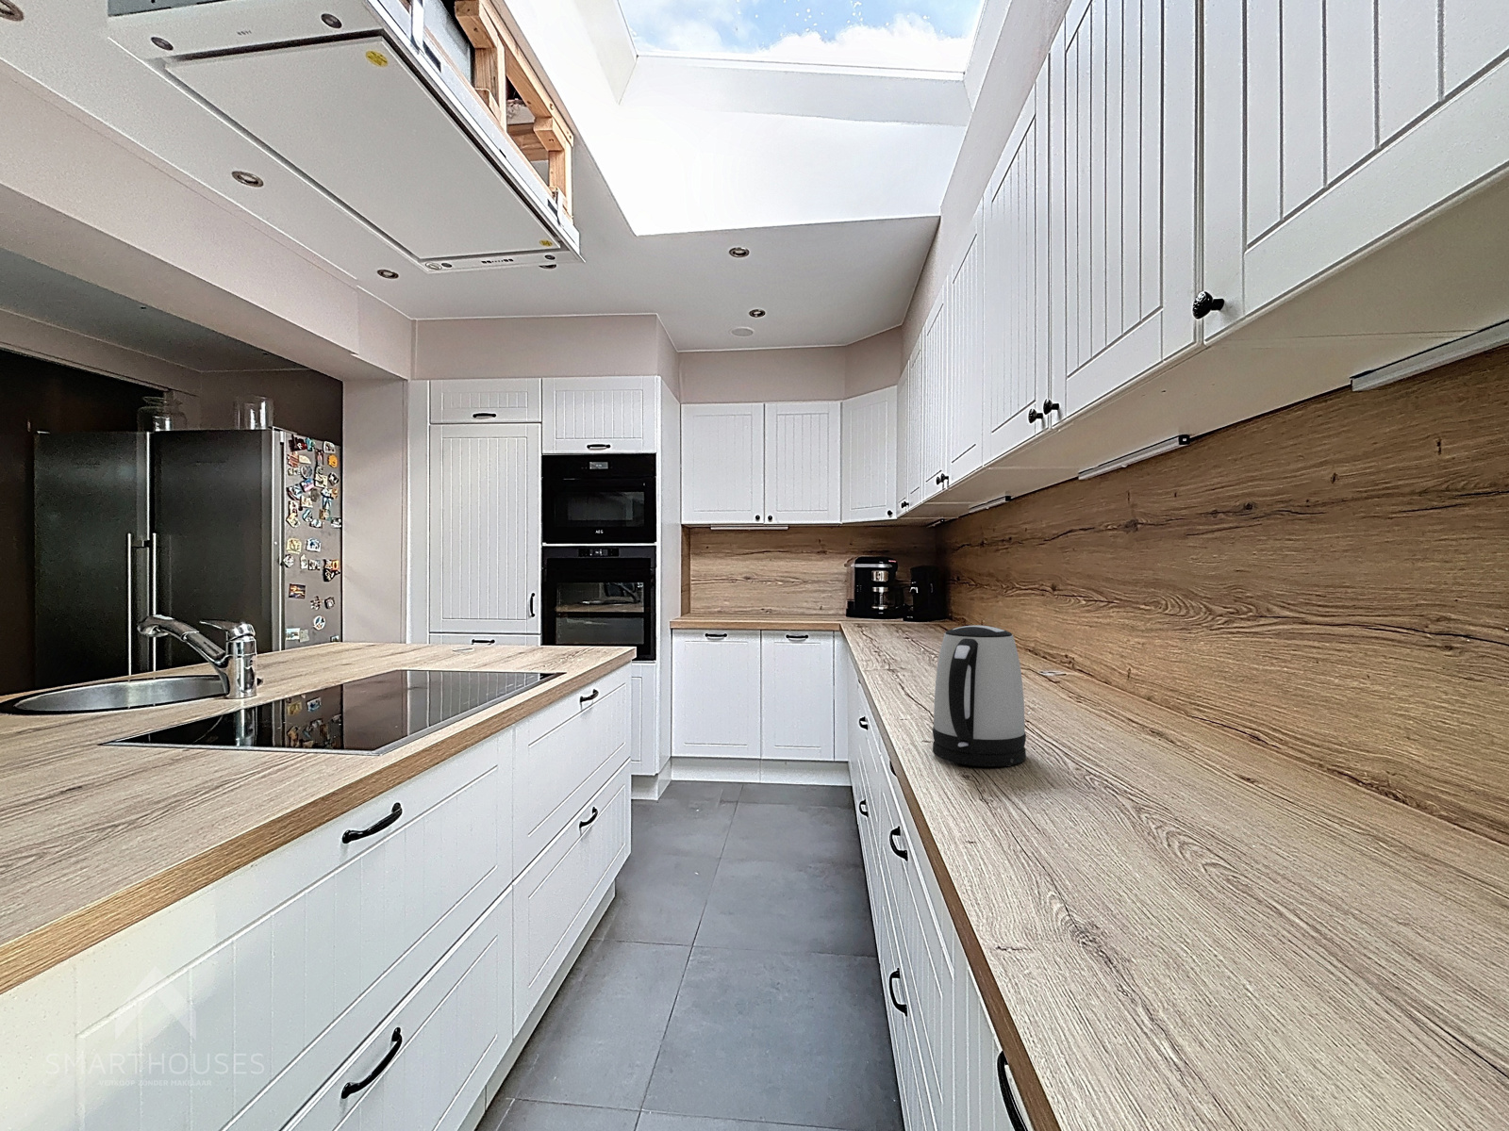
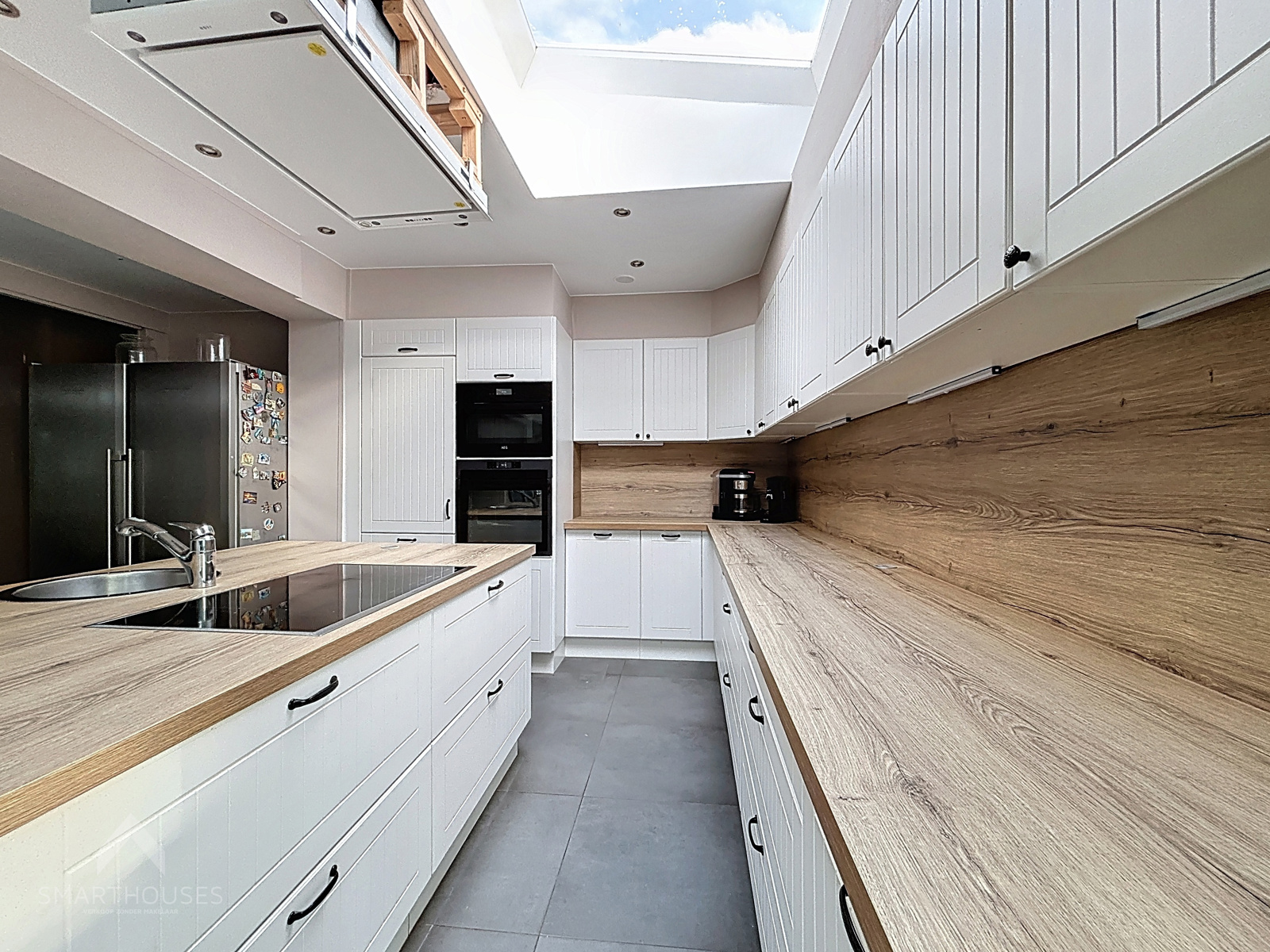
- kettle (974, 693)
